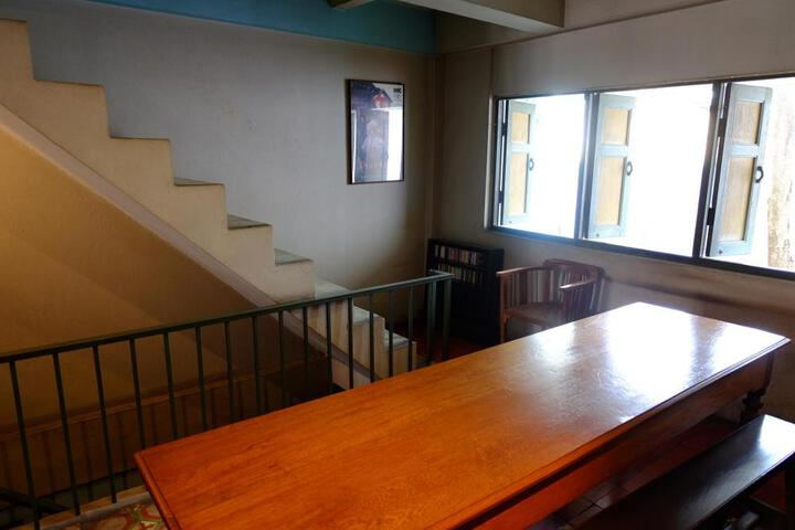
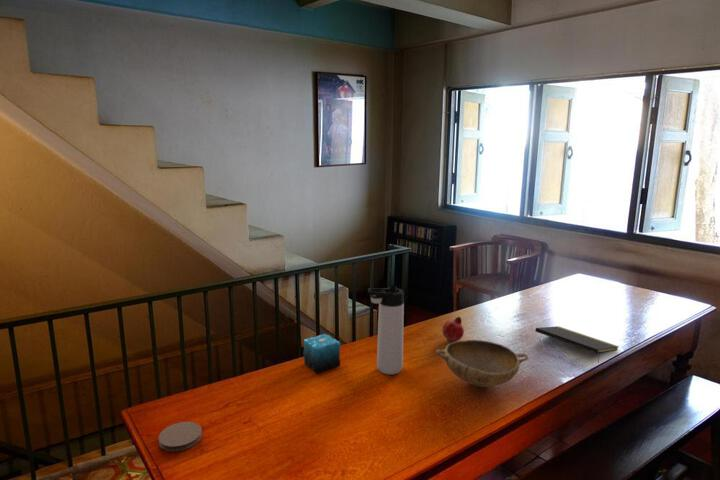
+ fruit (453, 329)
+ candle (321, 347)
+ coaster (180, 435)
+ bowl (480, 367)
+ thermos bottle (385, 329)
+ notepad (576, 338)
